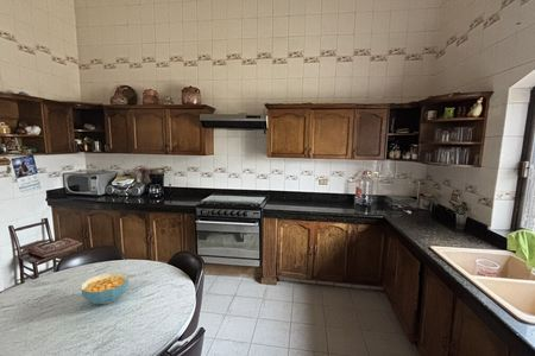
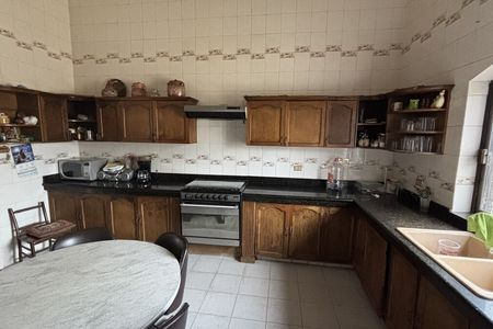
- cereal bowl (106, 291)
